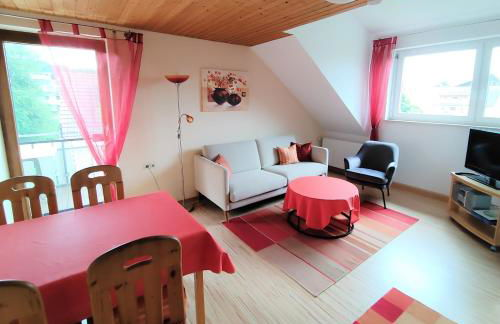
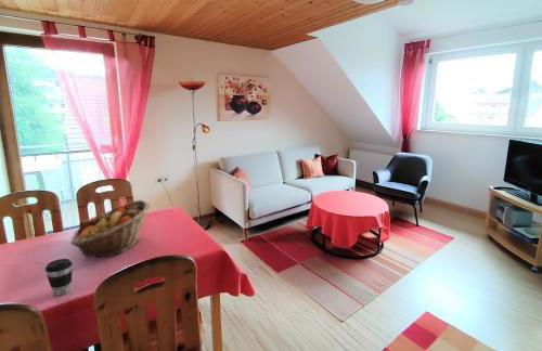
+ fruit basket (113, 225)
+ coffee cup (60, 276)
